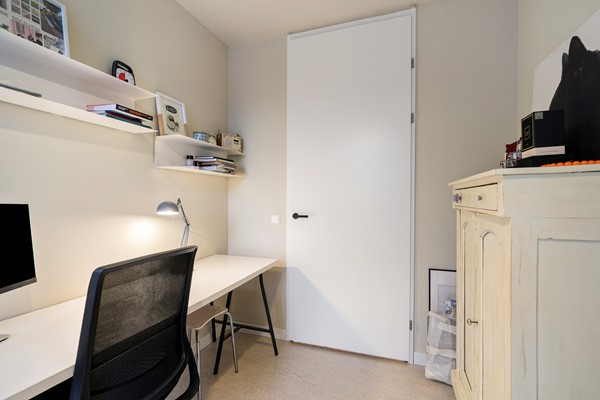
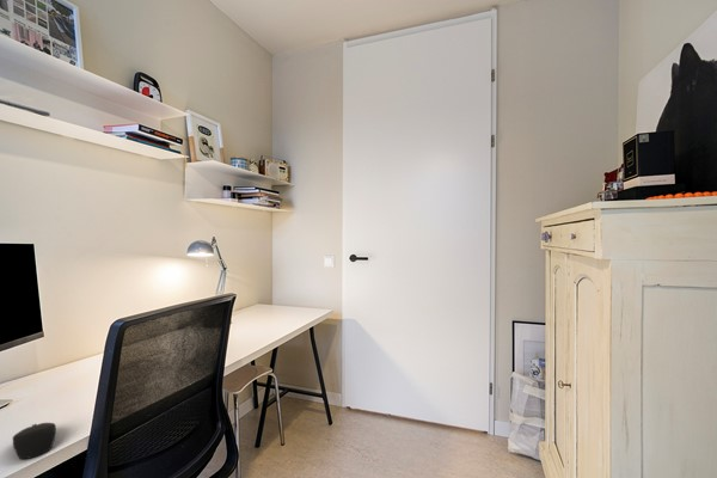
+ computer mouse (35, 435)
